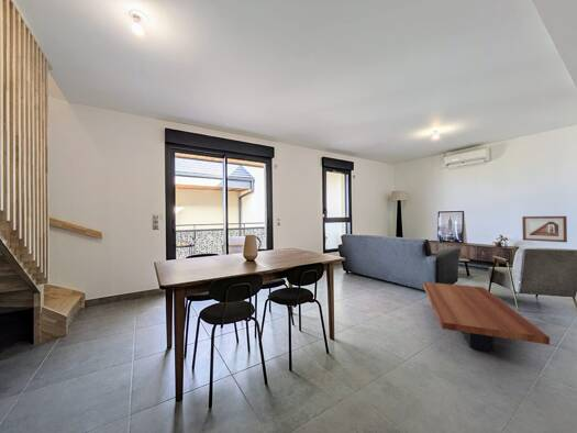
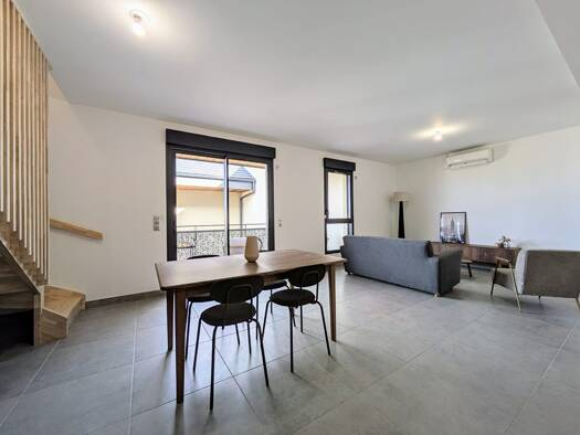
- coffee table (467, 314)
- picture frame (543, 229)
